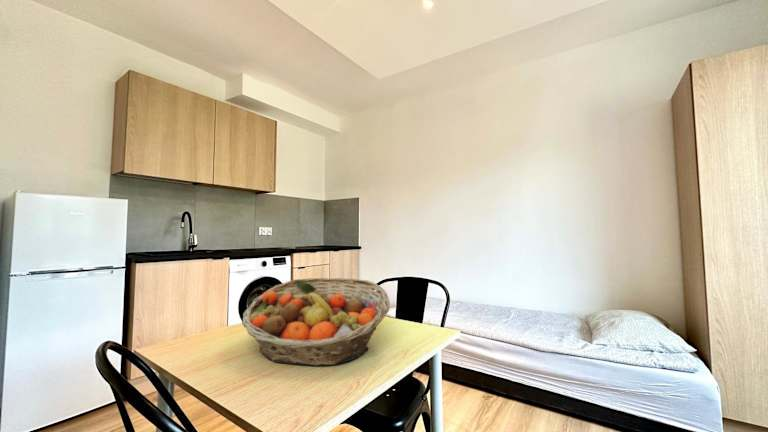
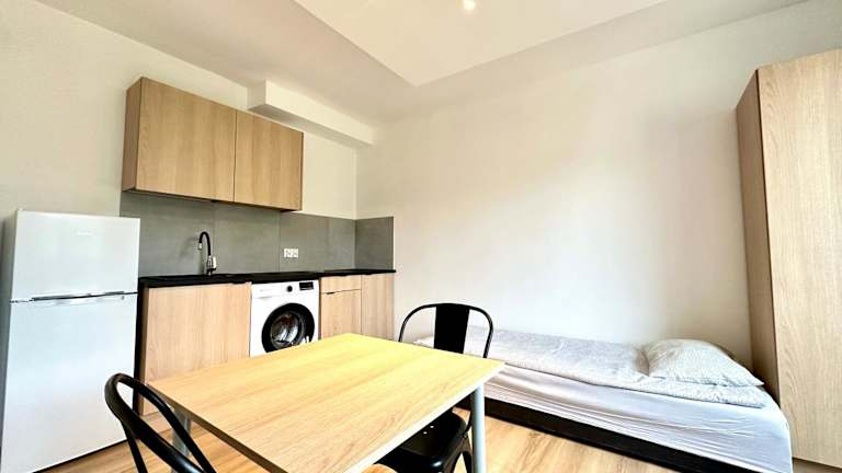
- fruit basket (317, 315)
